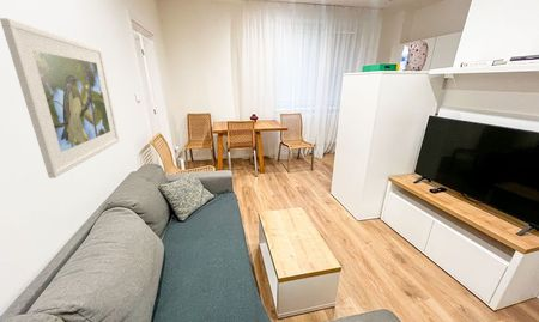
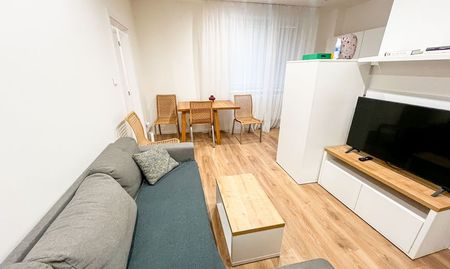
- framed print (79, 101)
